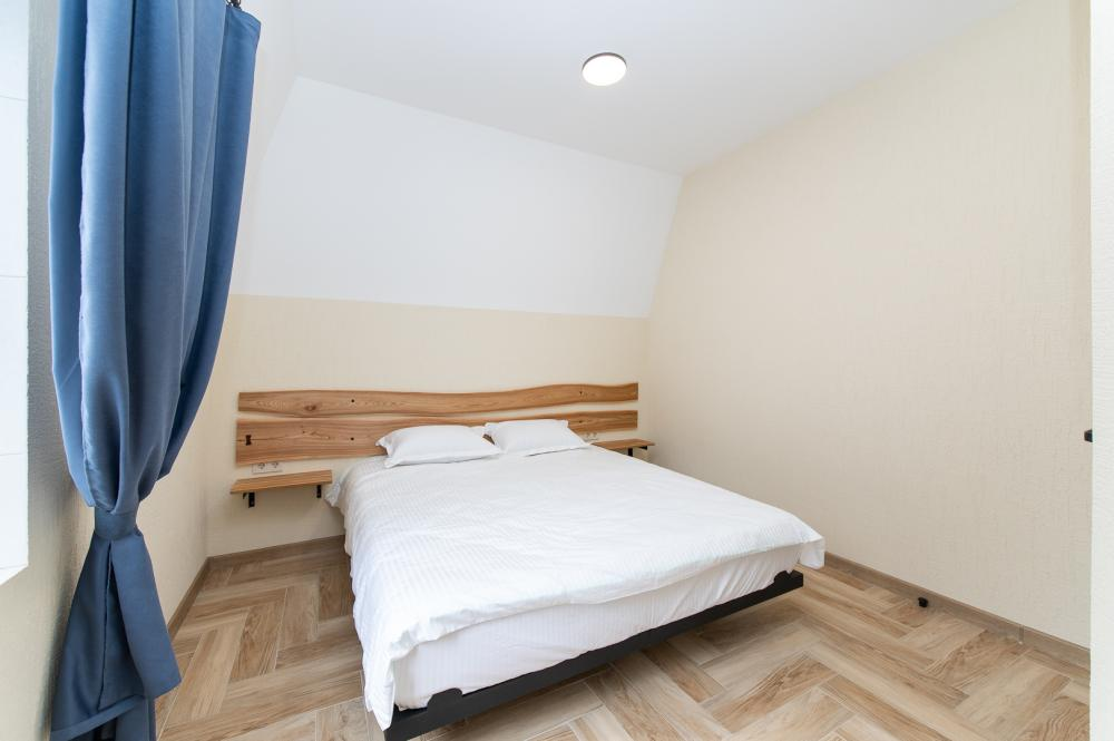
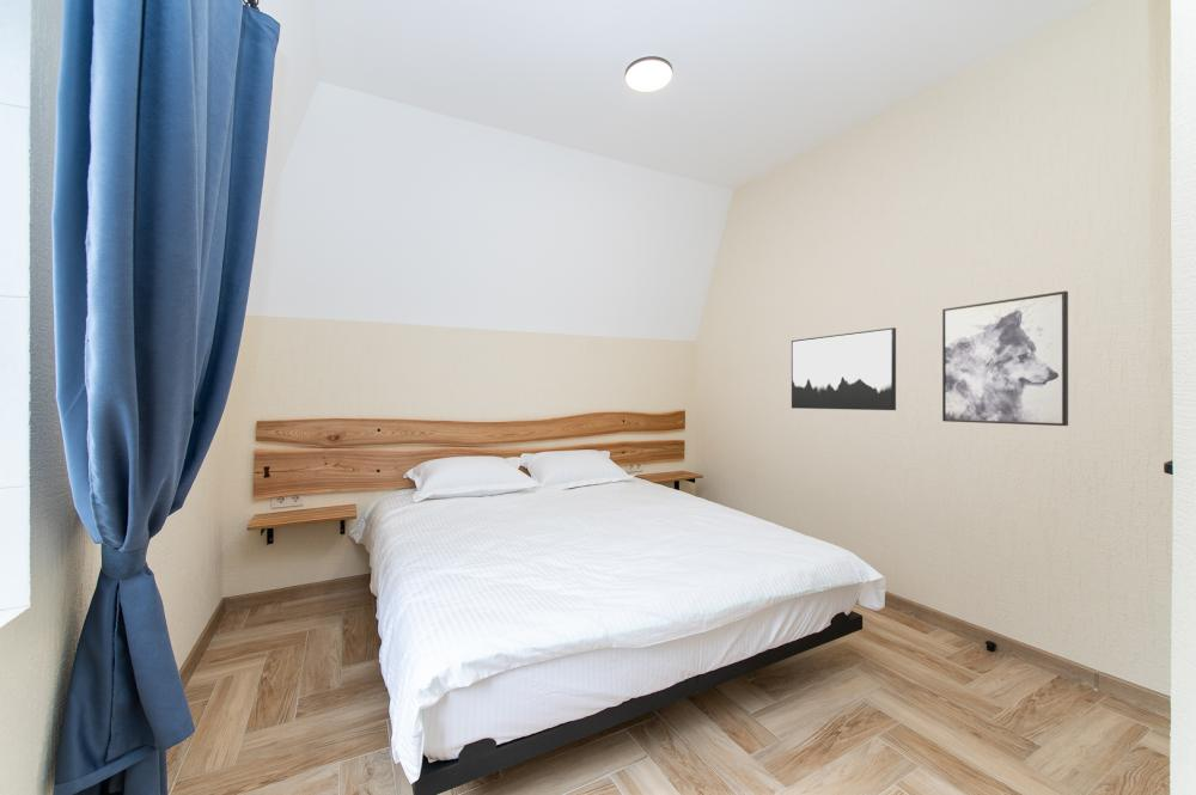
+ wall art (999, 361)
+ wall art (838, 372)
